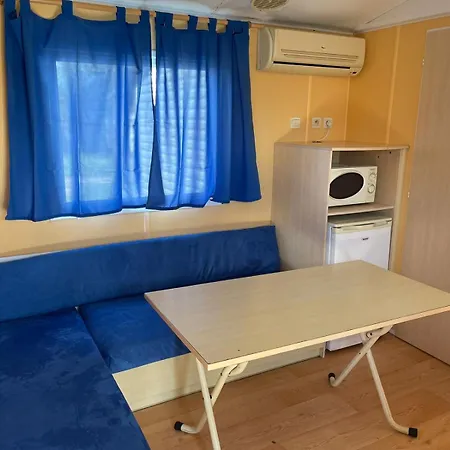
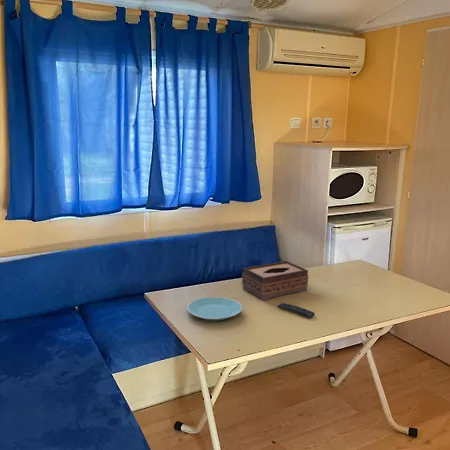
+ tissue box (275, 279)
+ remote control (294, 309)
+ plate (214, 309)
